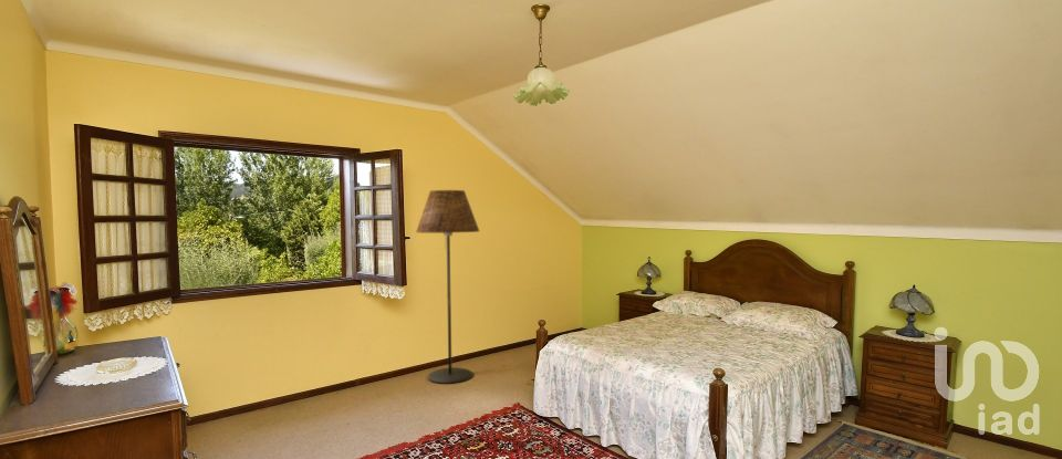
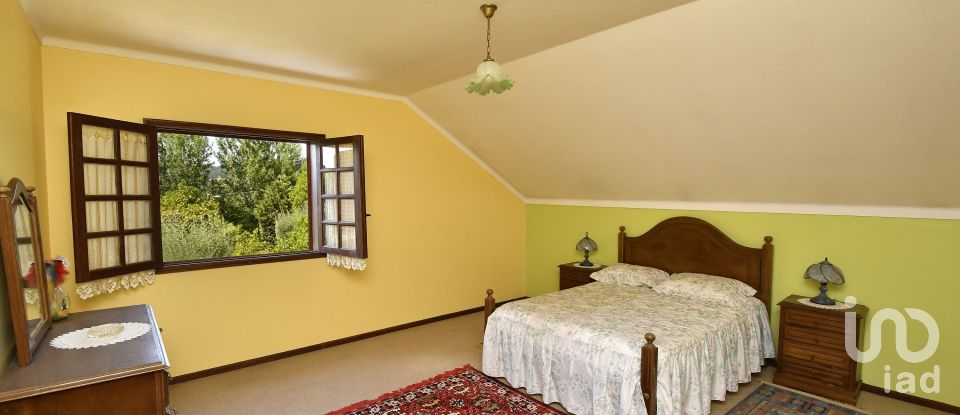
- floor lamp (448, 283)
